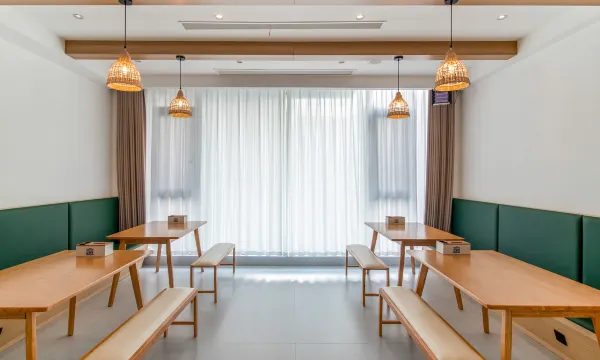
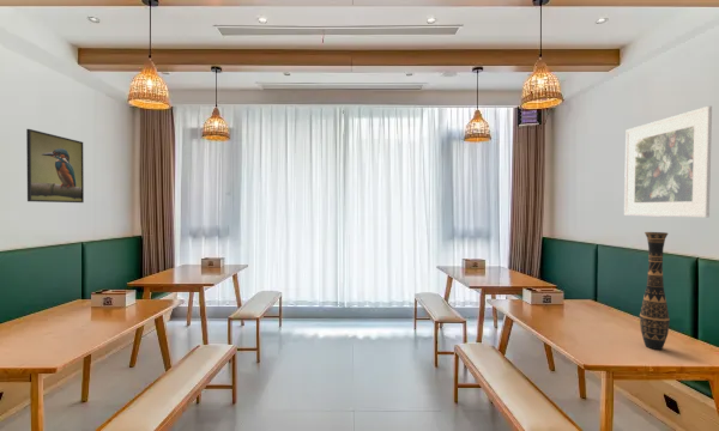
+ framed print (661, 168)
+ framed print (58, 169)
+ decorative vase (654, 290)
